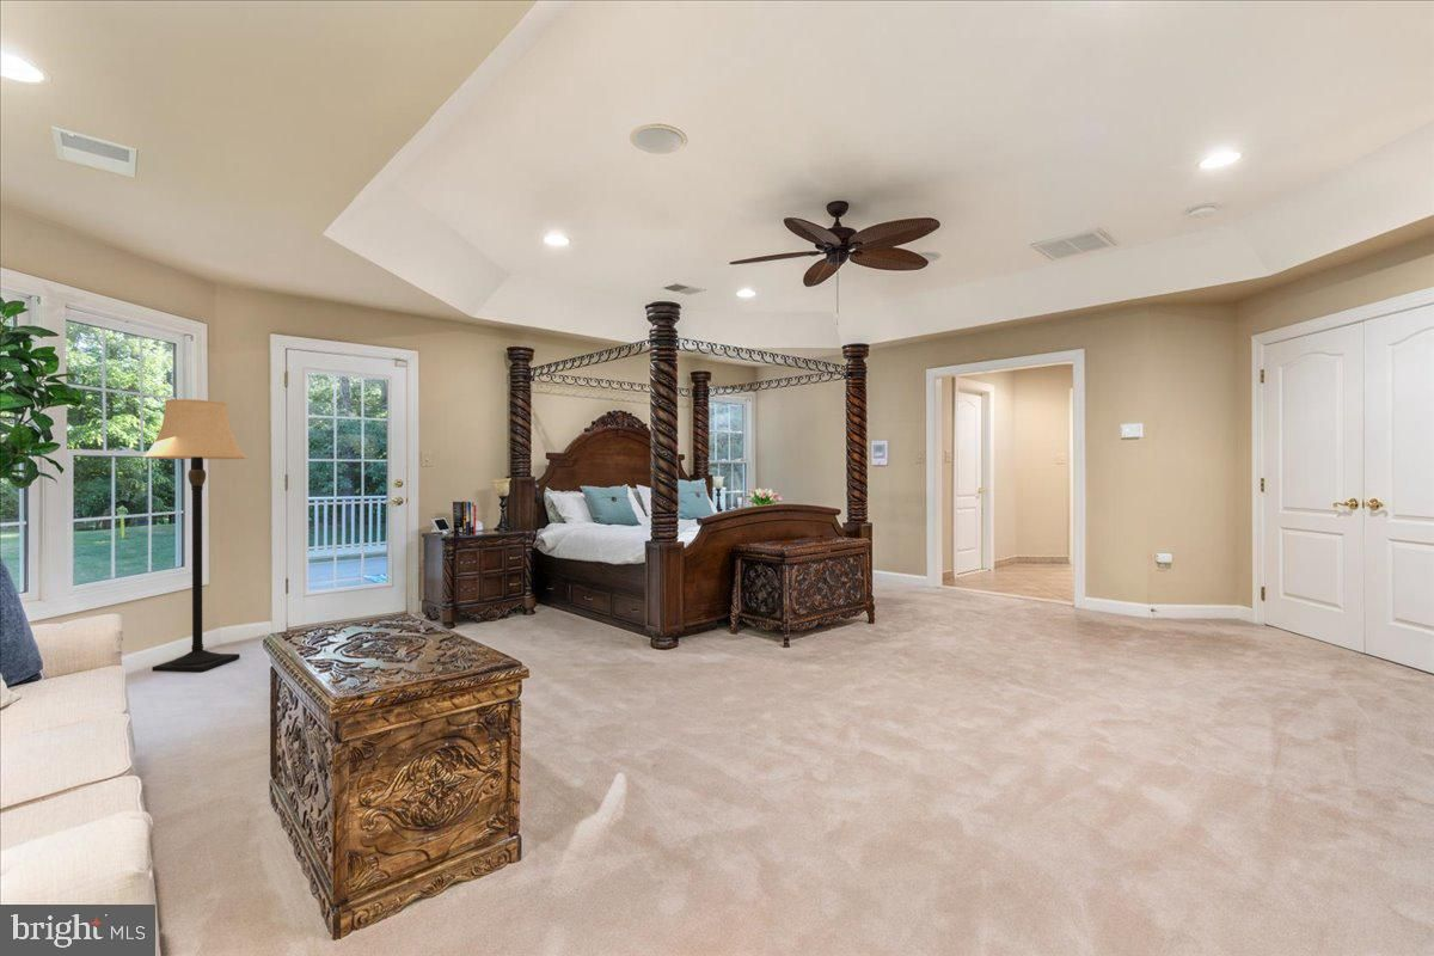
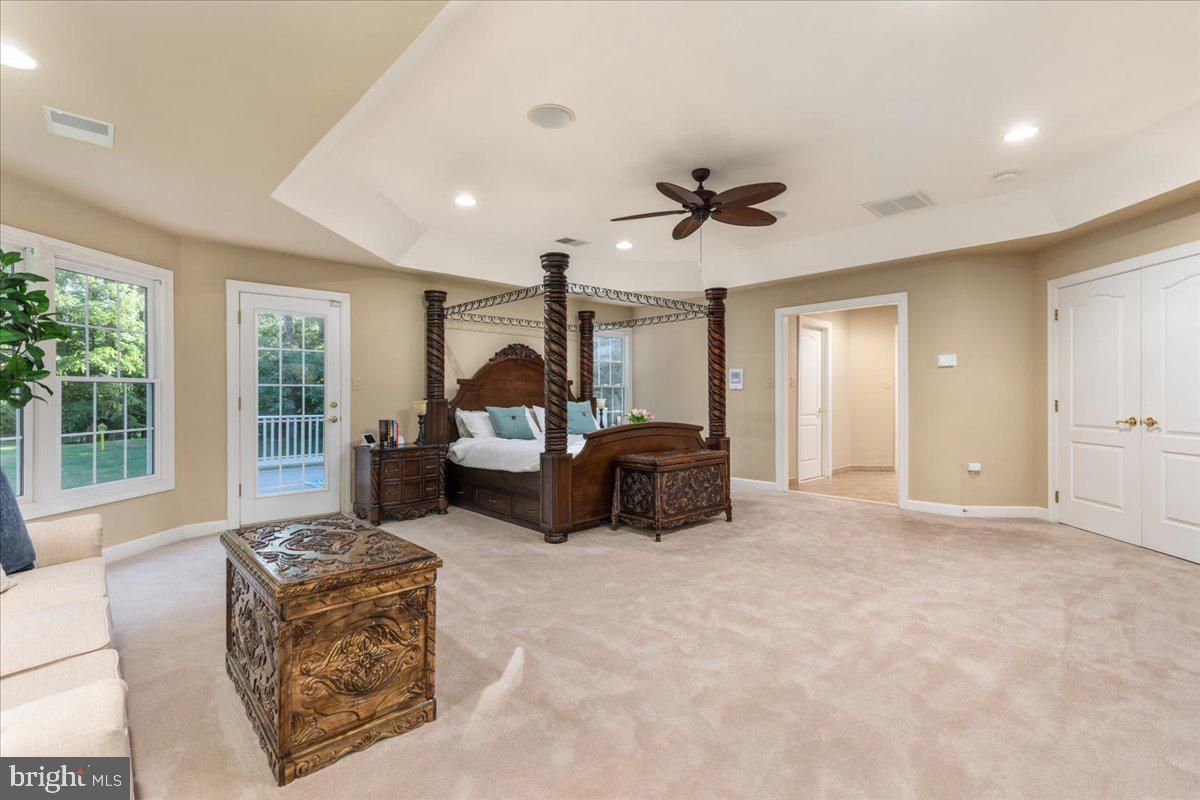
- lamp (197, 533)
